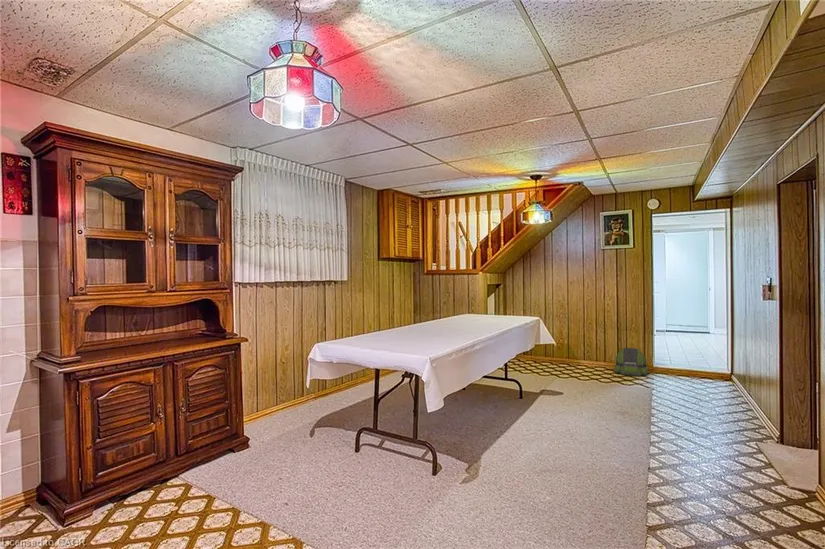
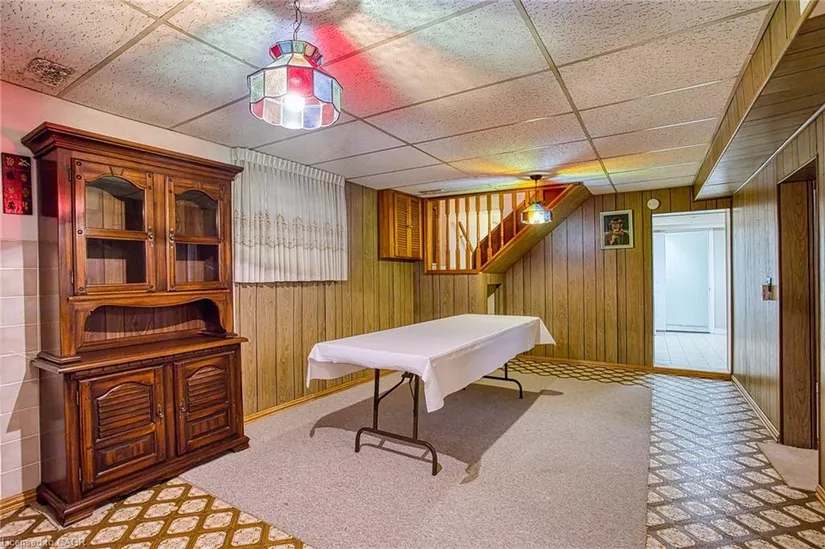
- backpack (631, 359)
